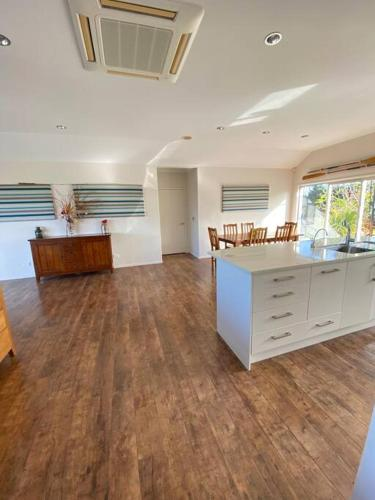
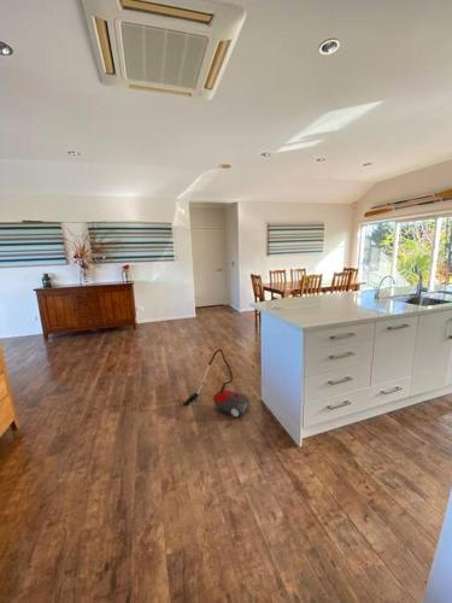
+ vacuum cleaner (223, 385)
